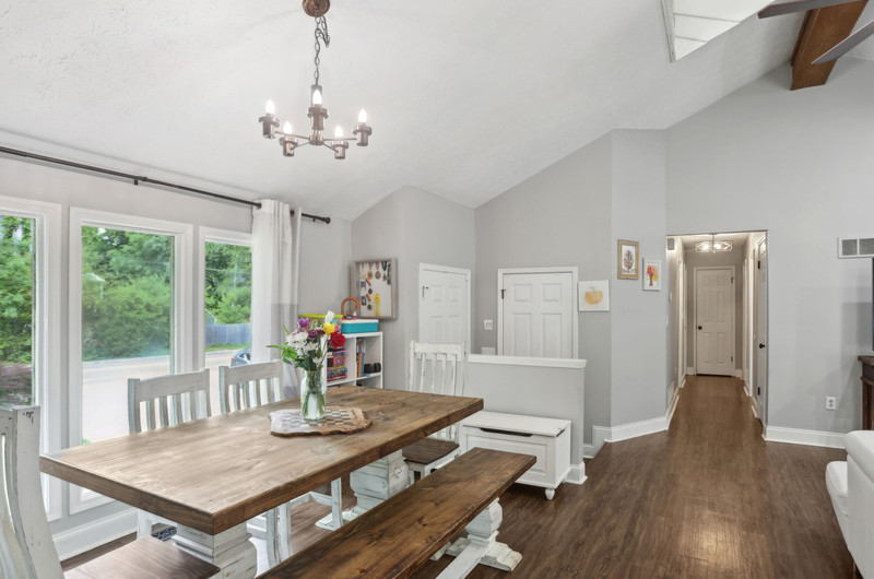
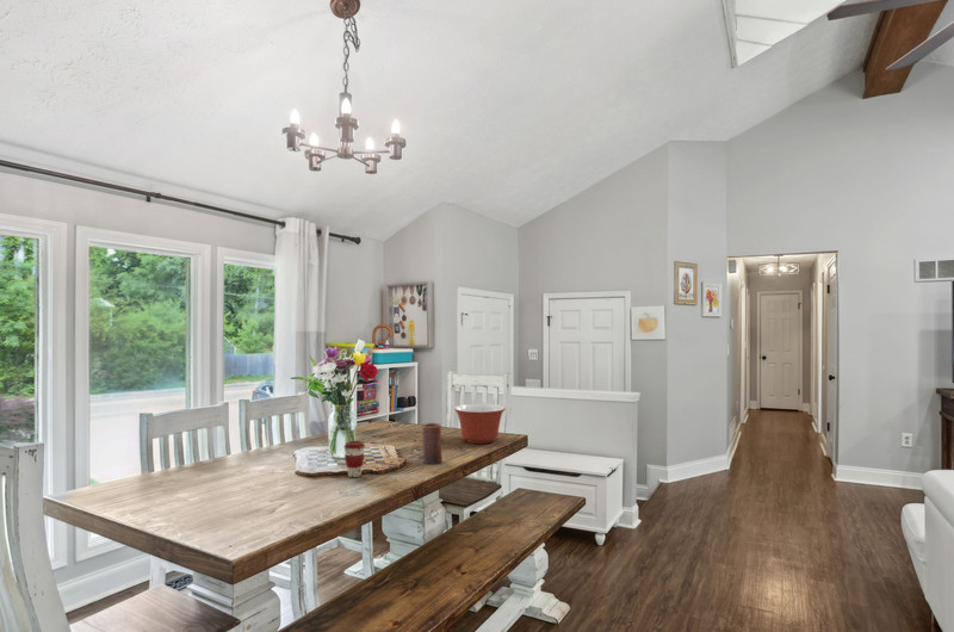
+ candle (432, 442)
+ coffee cup (354, 458)
+ mixing bowl (479, 423)
